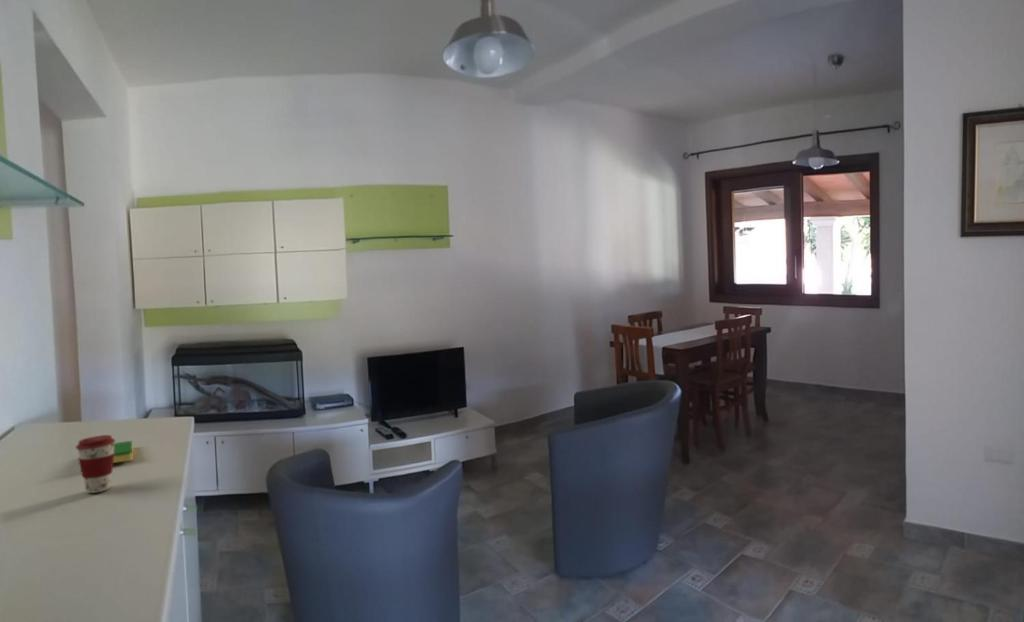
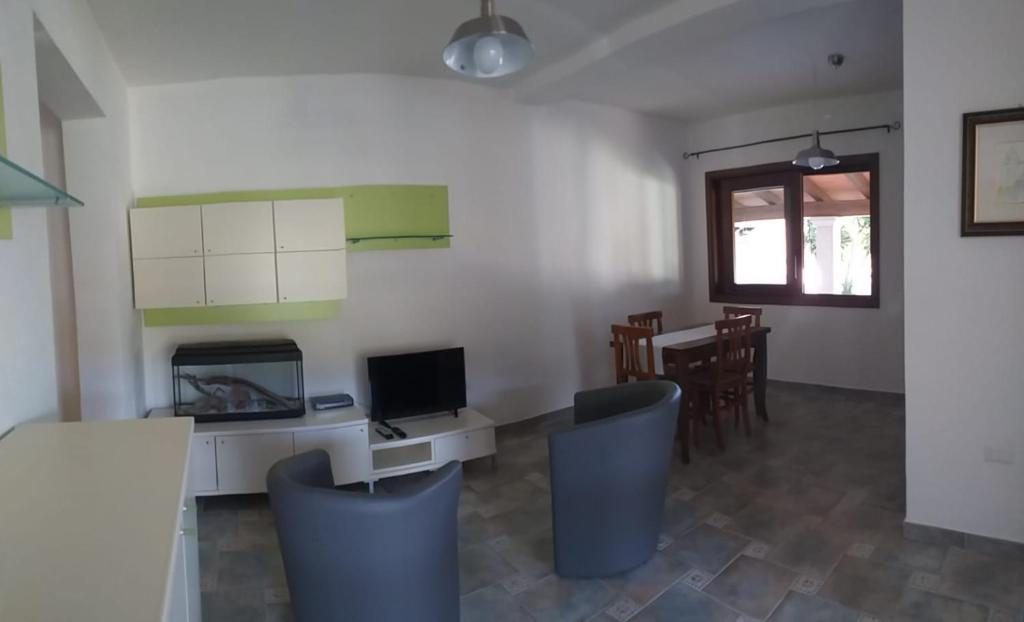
- dish sponge (116, 452)
- coffee cup (96, 463)
